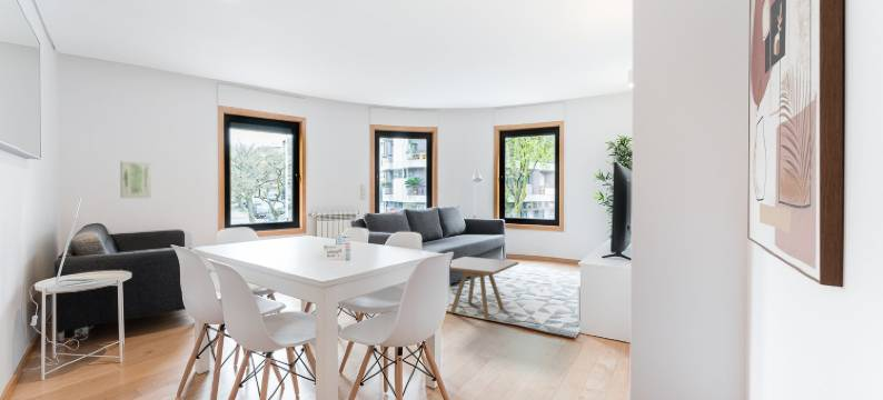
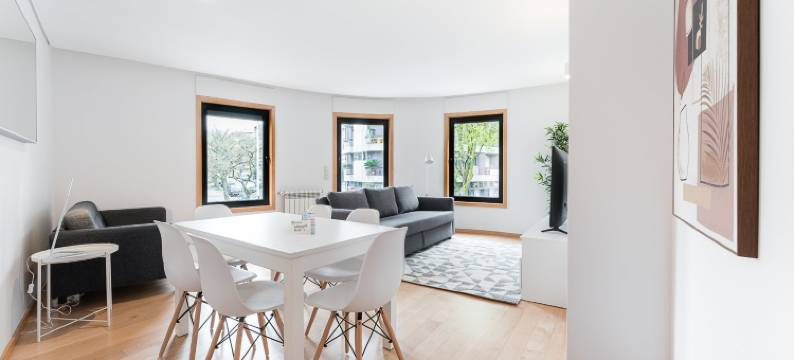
- wall art (136, 180)
- side table (480, 287)
